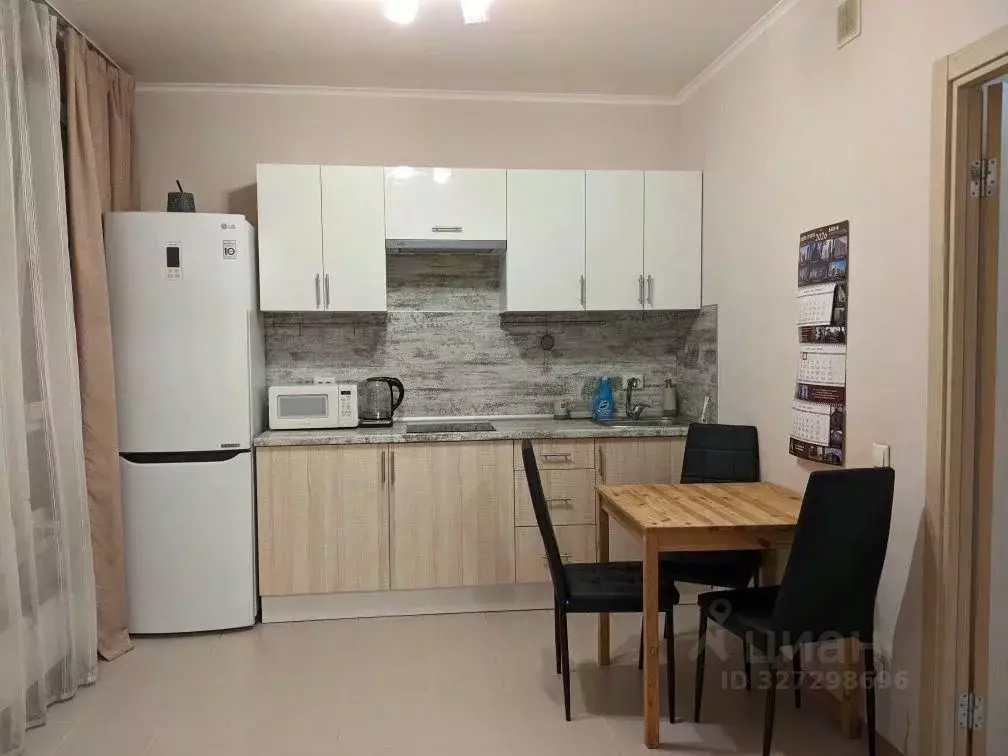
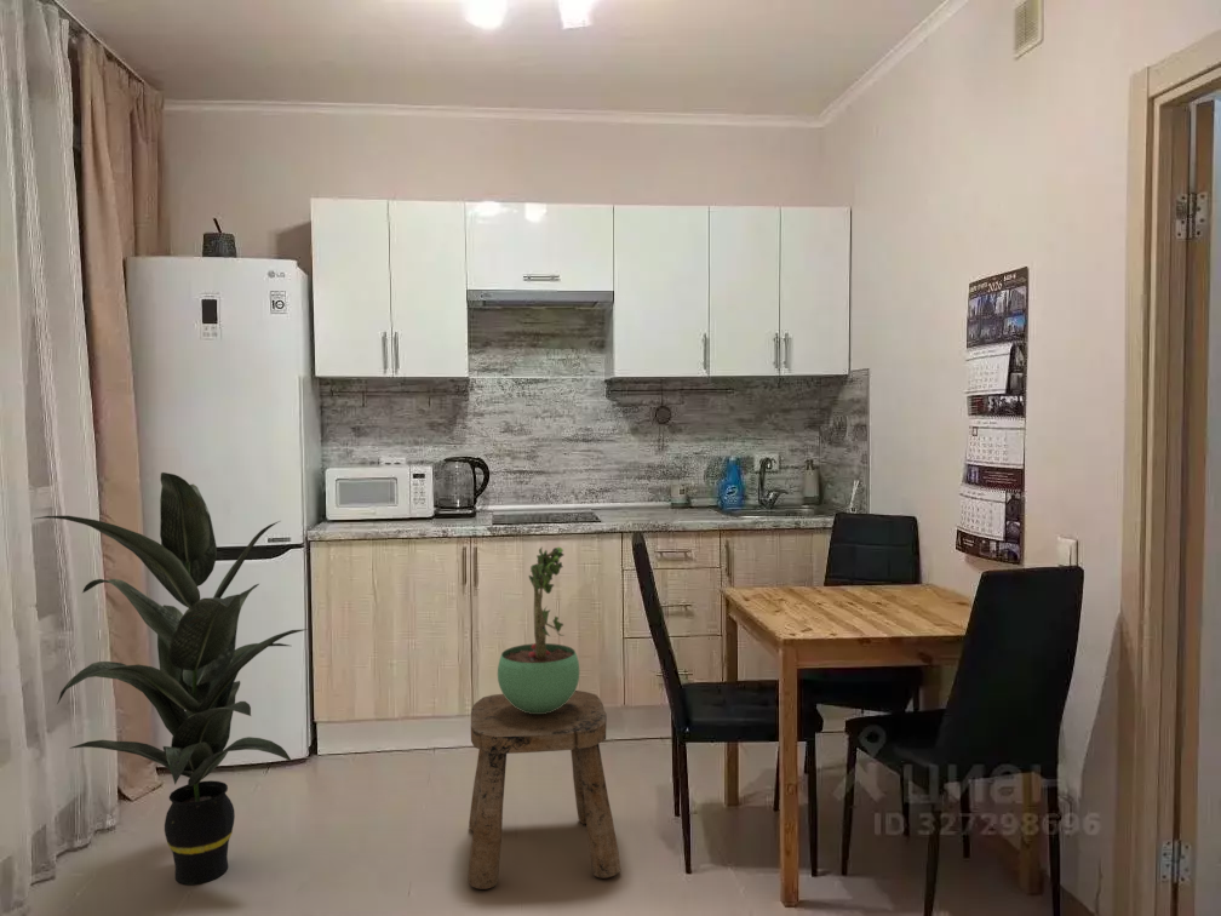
+ potted plant (537, 629)
+ stool (539, 751)
+ indoor plant (178, 676)
